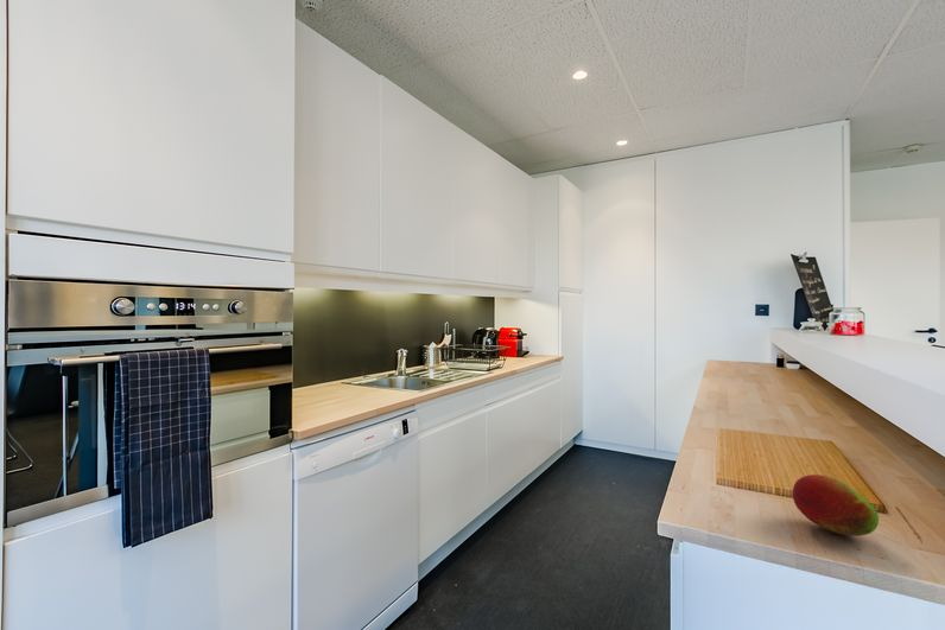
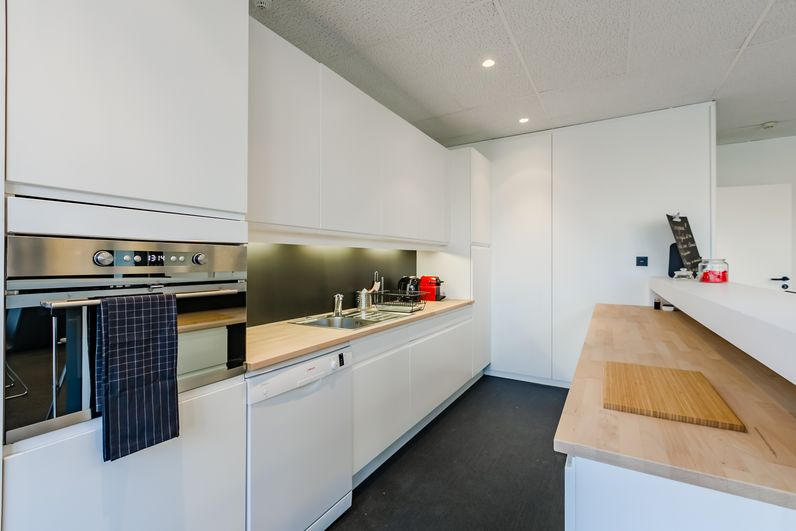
- fruit (832, 504)
